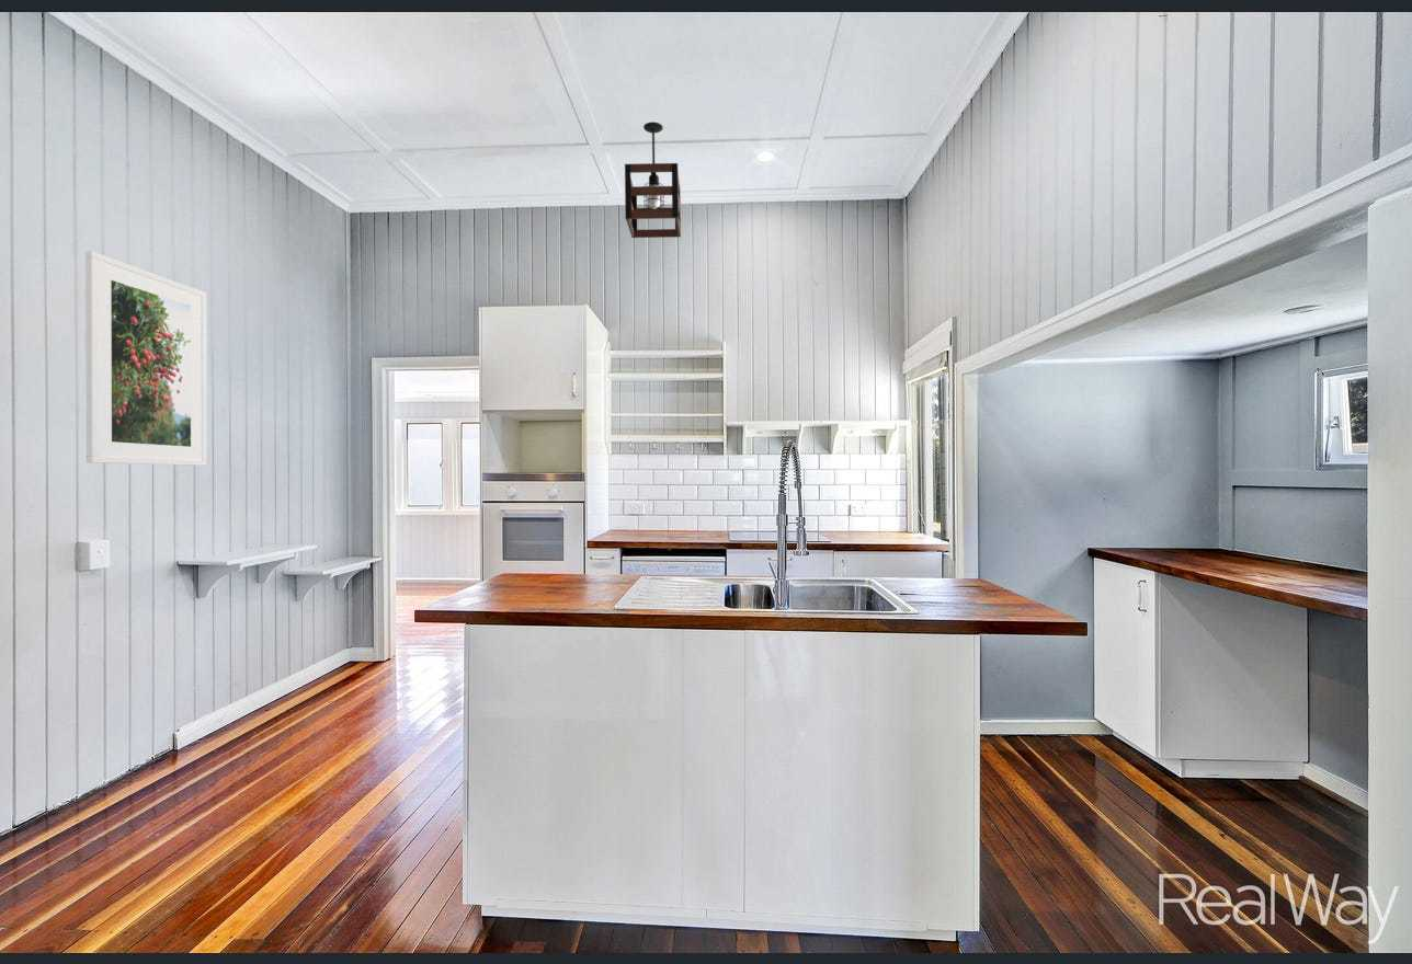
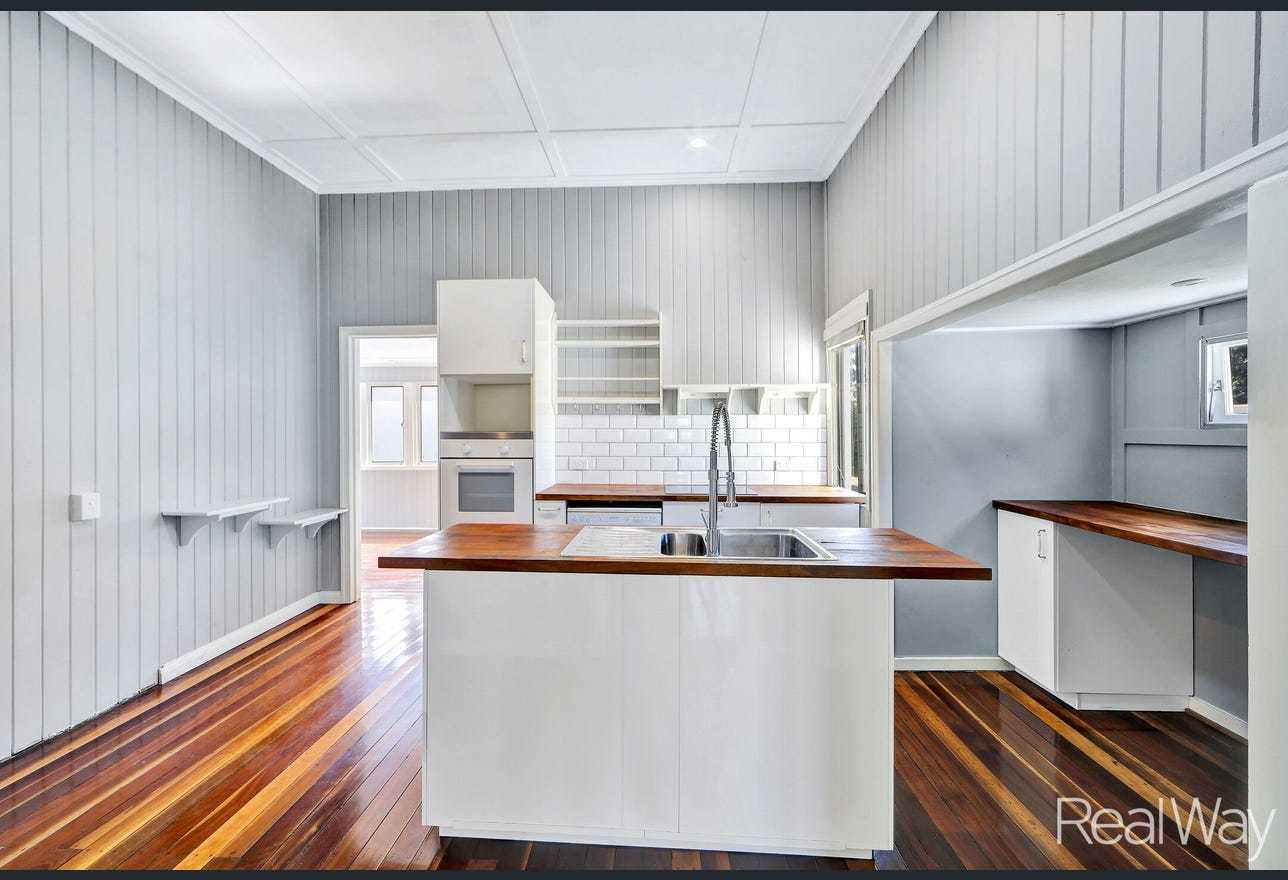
- pendant light (653, 177)
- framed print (152, 369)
